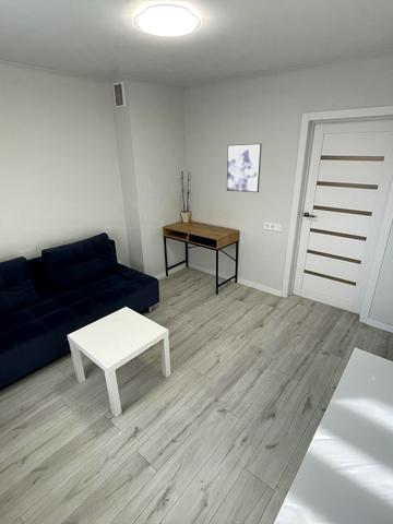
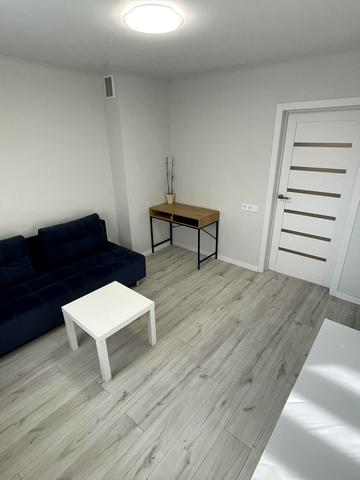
- wall art (242, 168)
